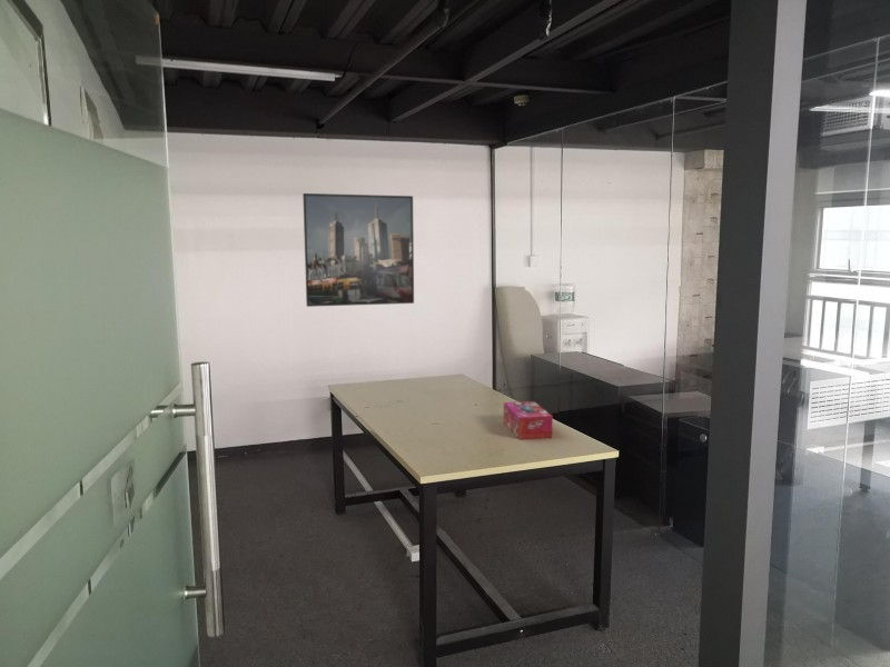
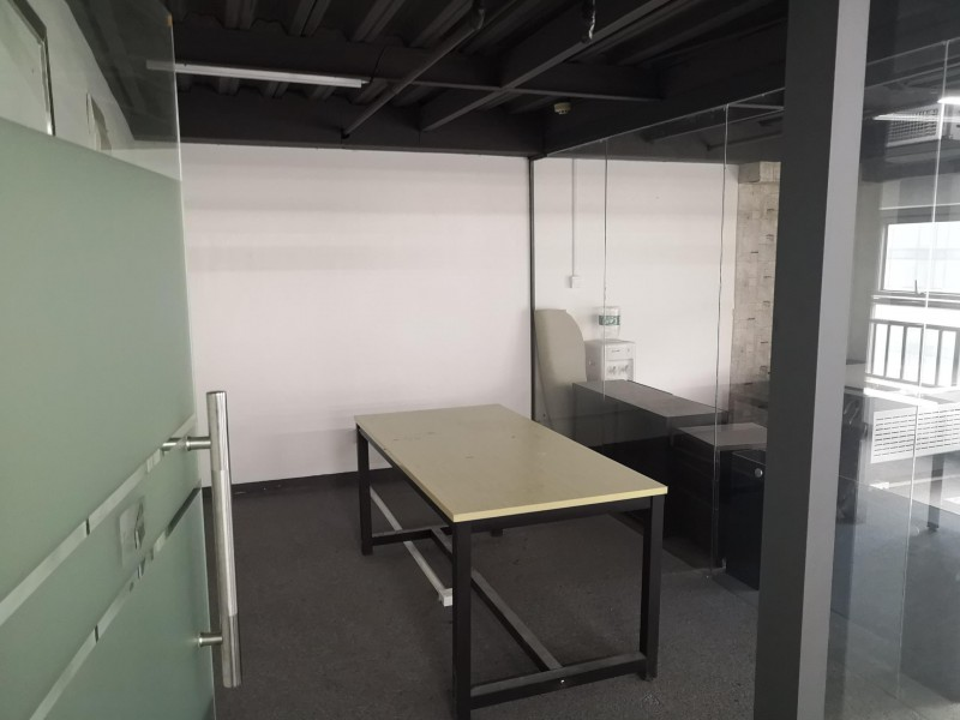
- tissue box (526, 419)
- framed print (360, 250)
